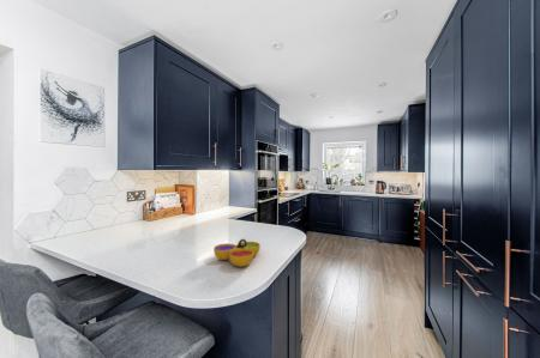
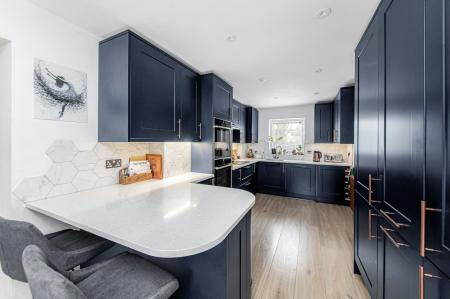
- decorative bowl (239, 250)
